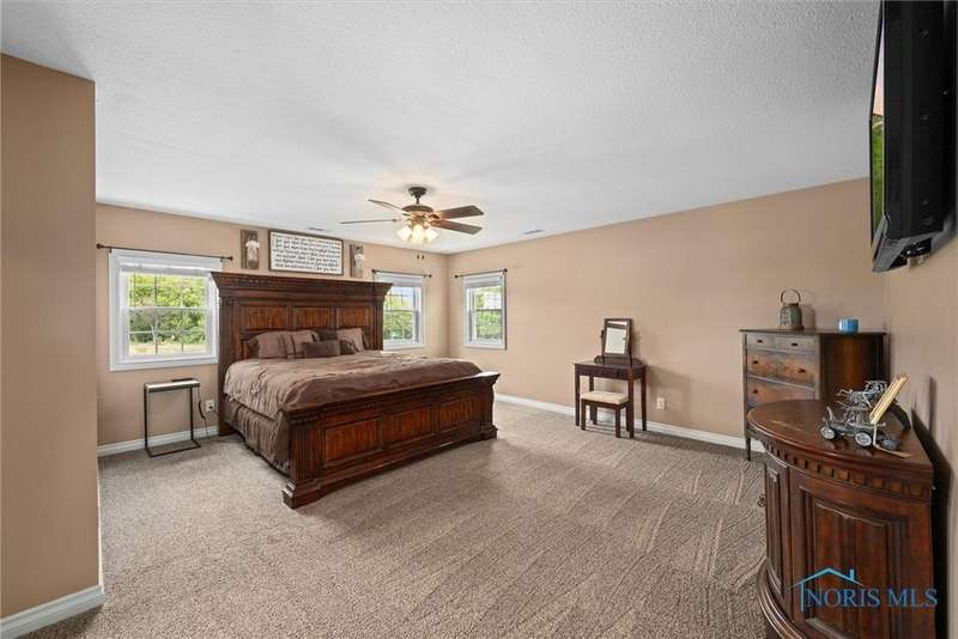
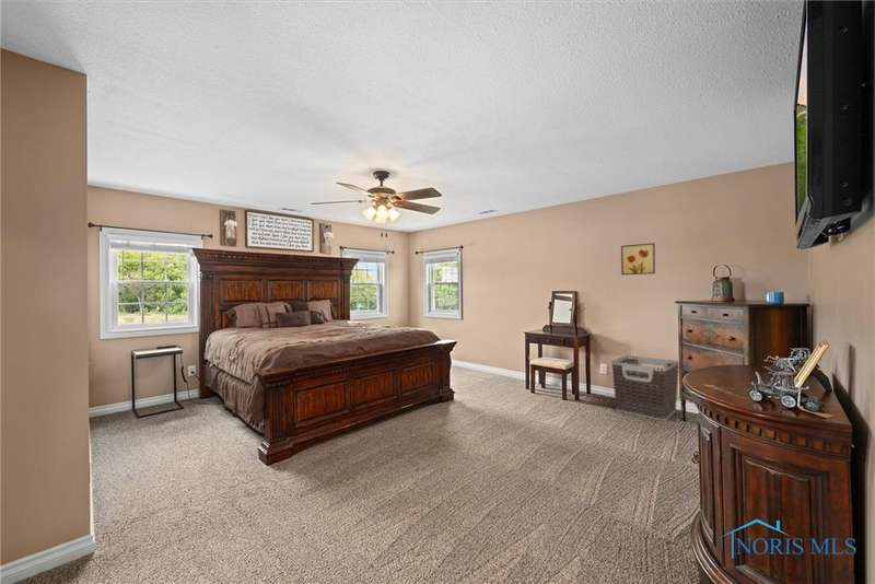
+ wall art (638, 259)
+ clothes hamper (645, 385)
